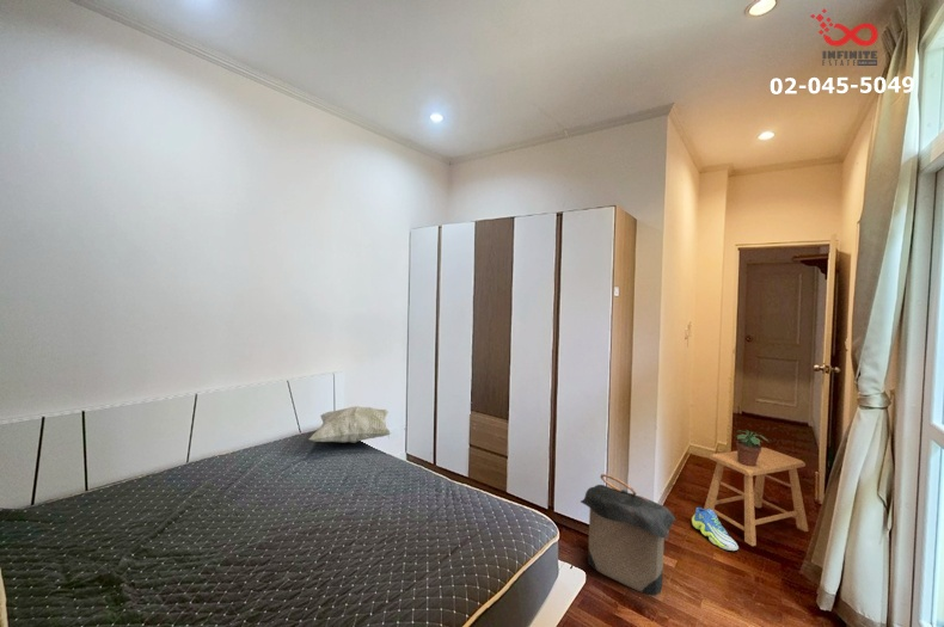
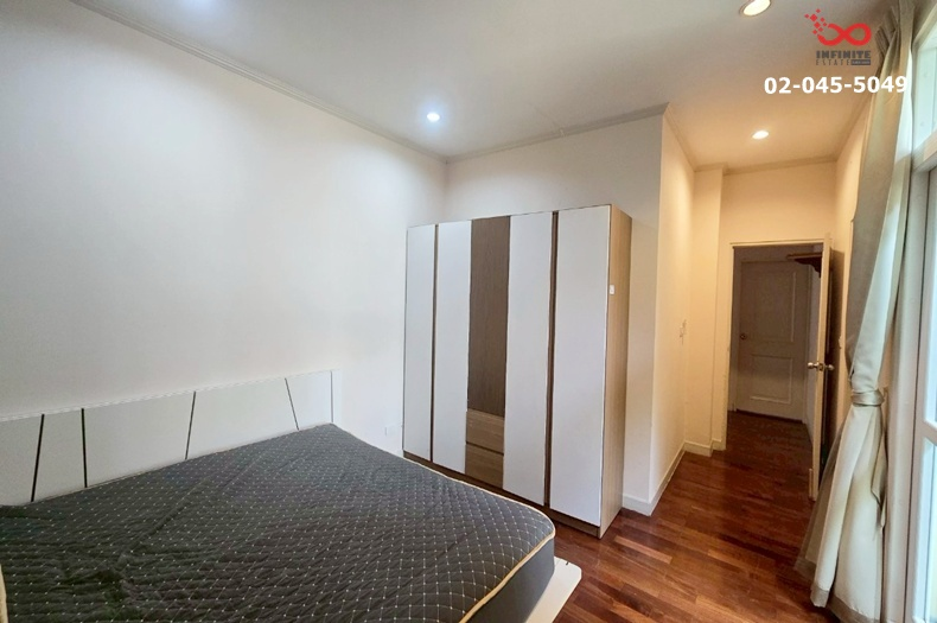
- sneaker (712, 525)
- decorative pillow (353, 423)
- potted plant (748, 448)
- stool (754, 490)
- laundry hamper (627, 524)
